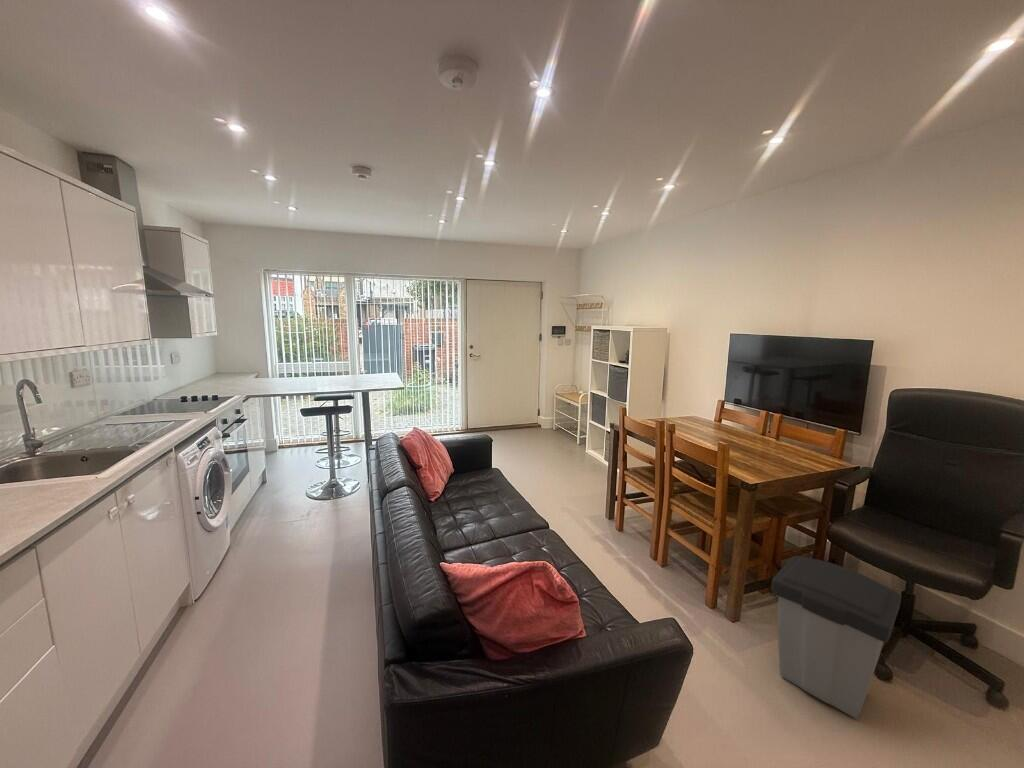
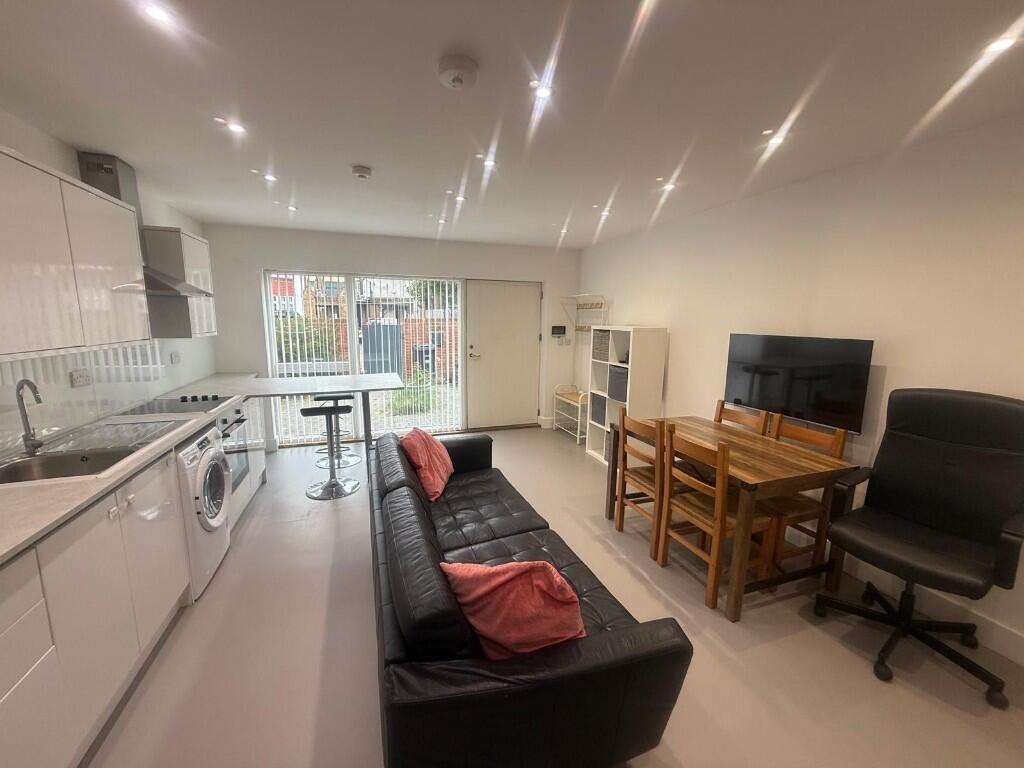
- trash can (828, 633)
